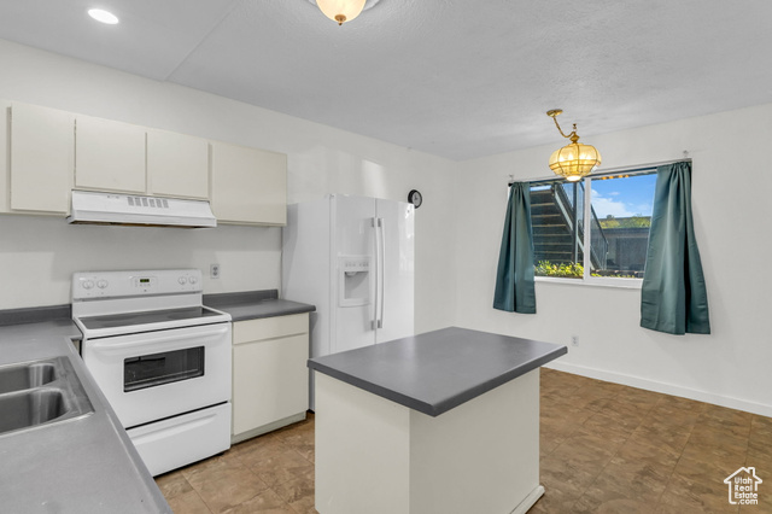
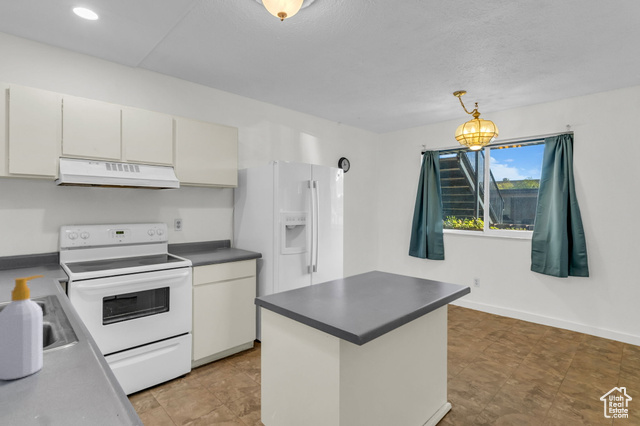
+ soap bottle (22, 324)
